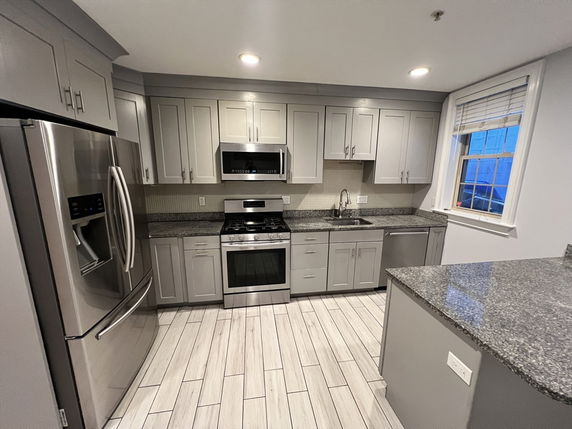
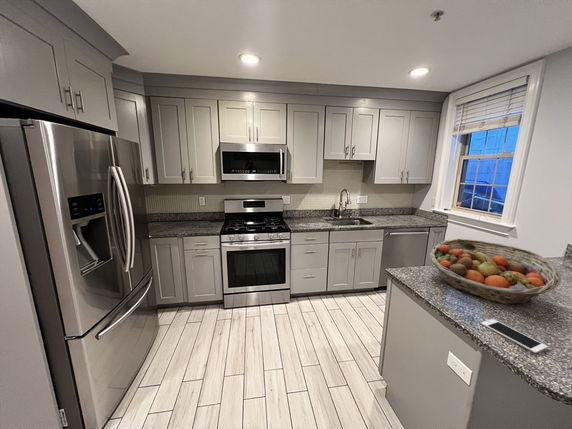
+ cell phone (511, 334)
+ fruit basket (484, 268)
